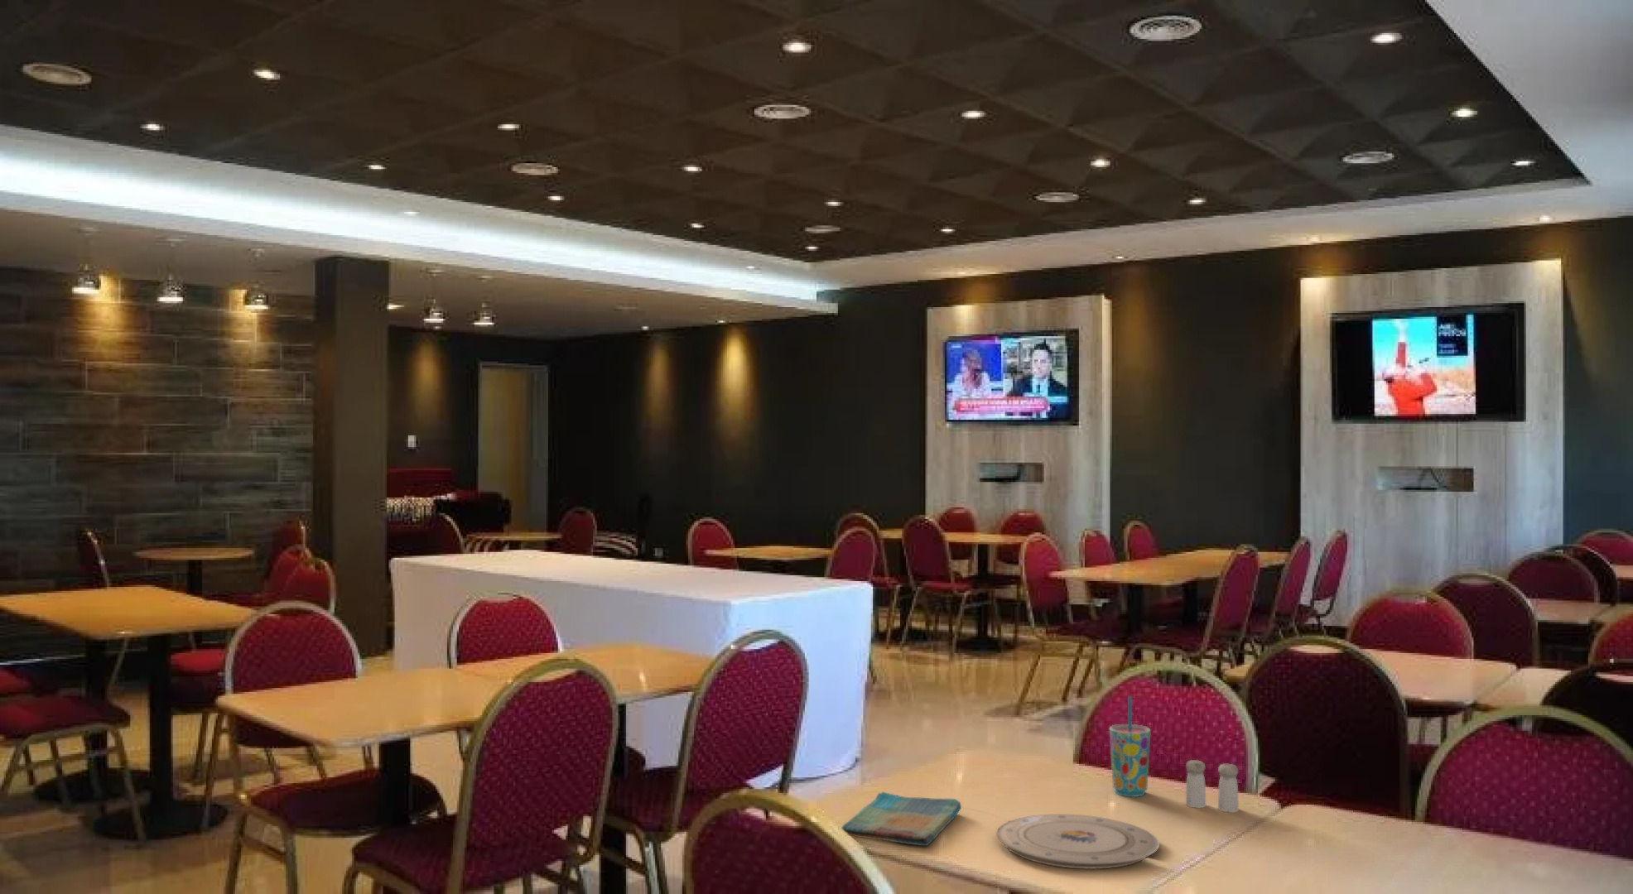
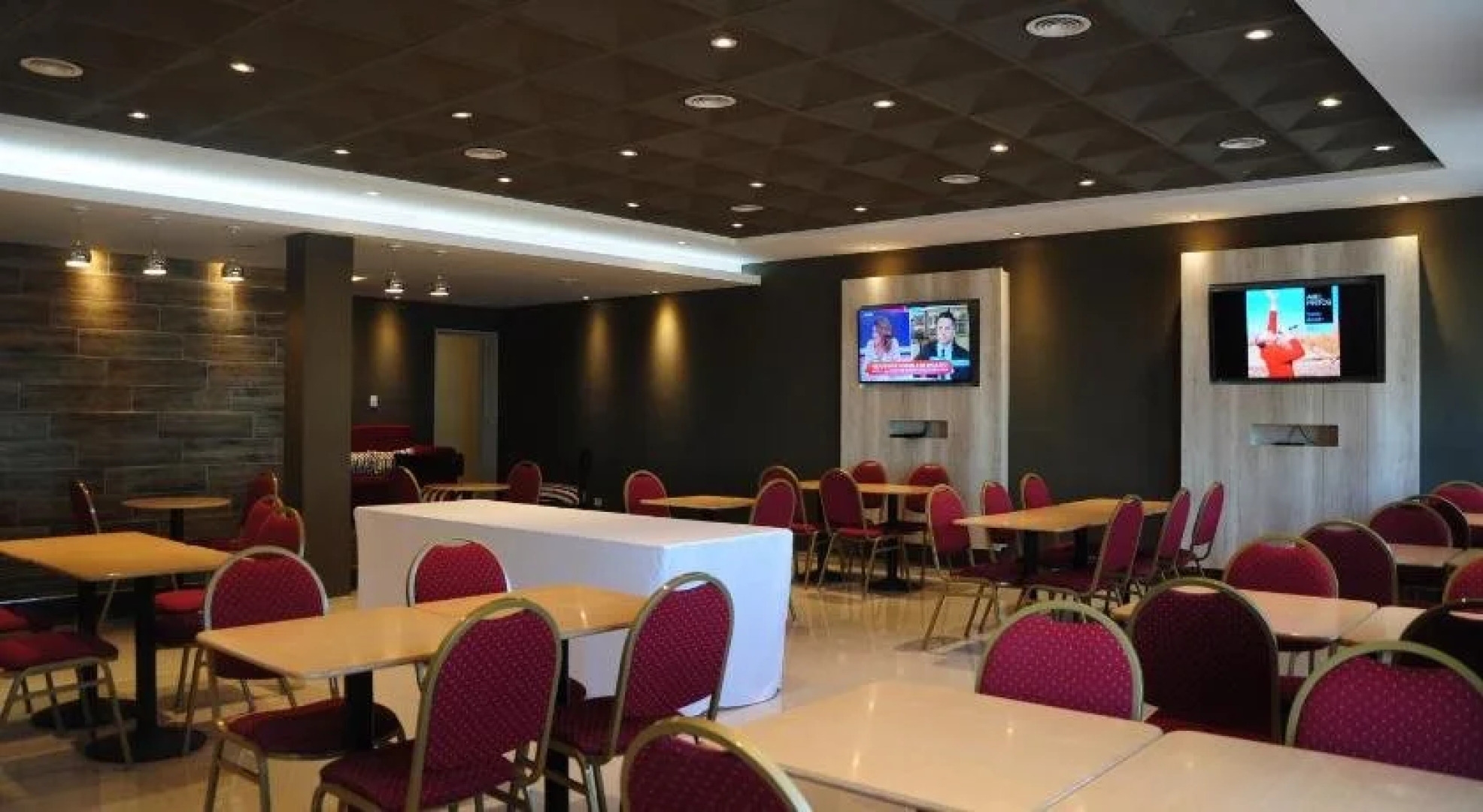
- plate (1077, 841)
- salt and pepper shaker (1205, 786)
- dish towel (903, 817)
- cup (1130, 745)
